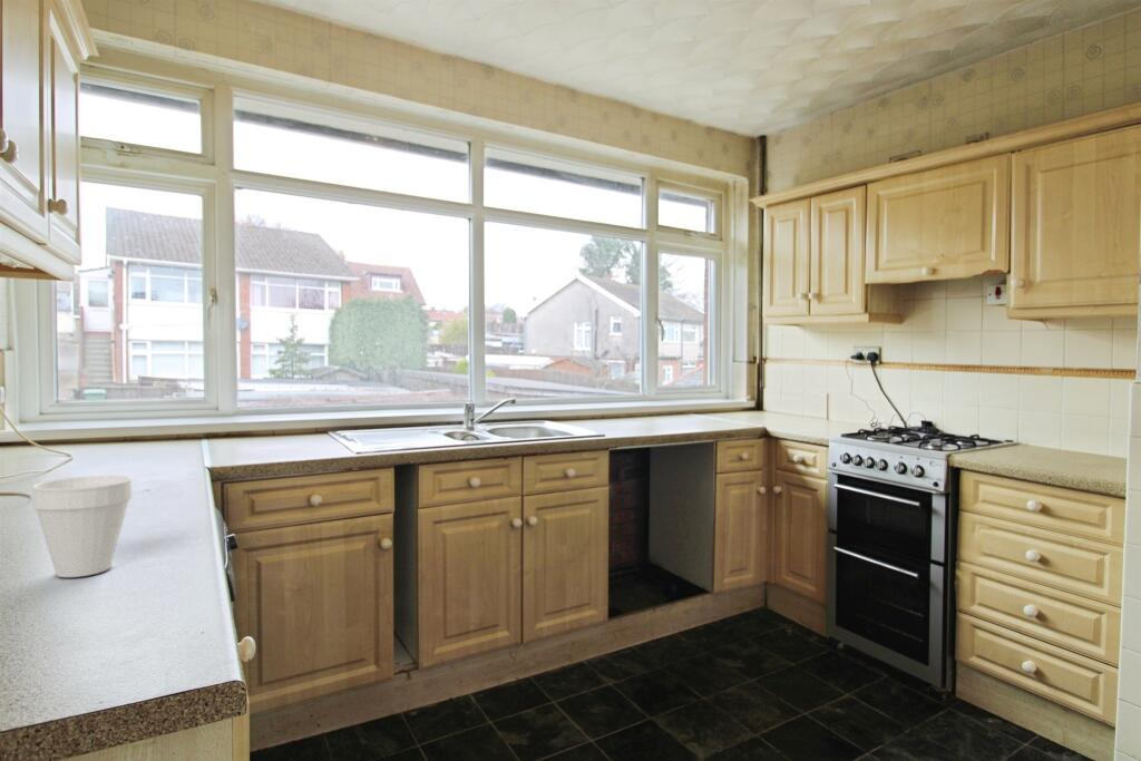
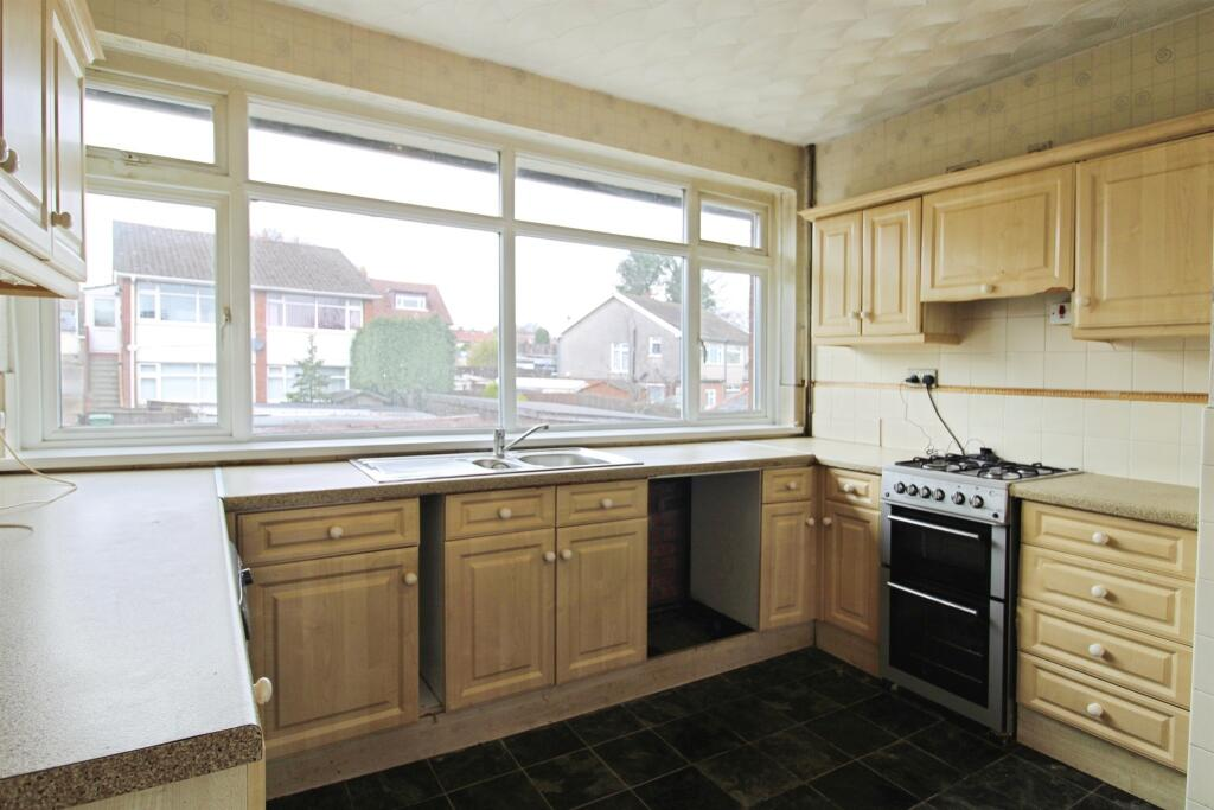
- cup (84, 526)
